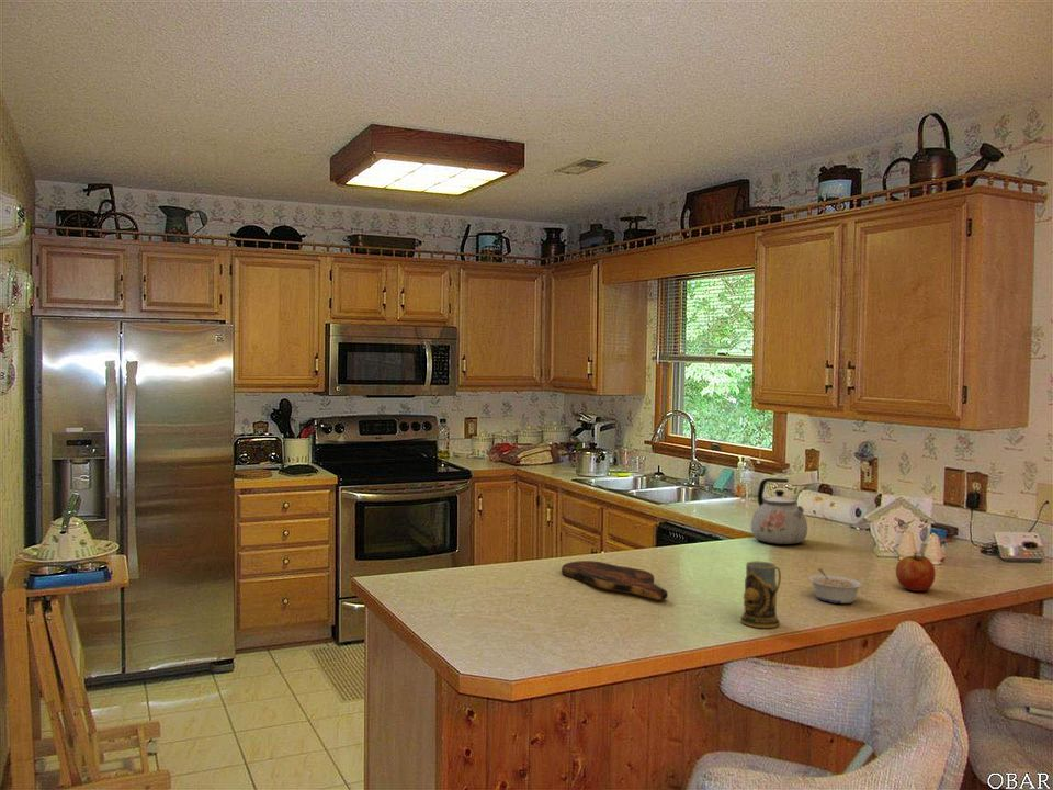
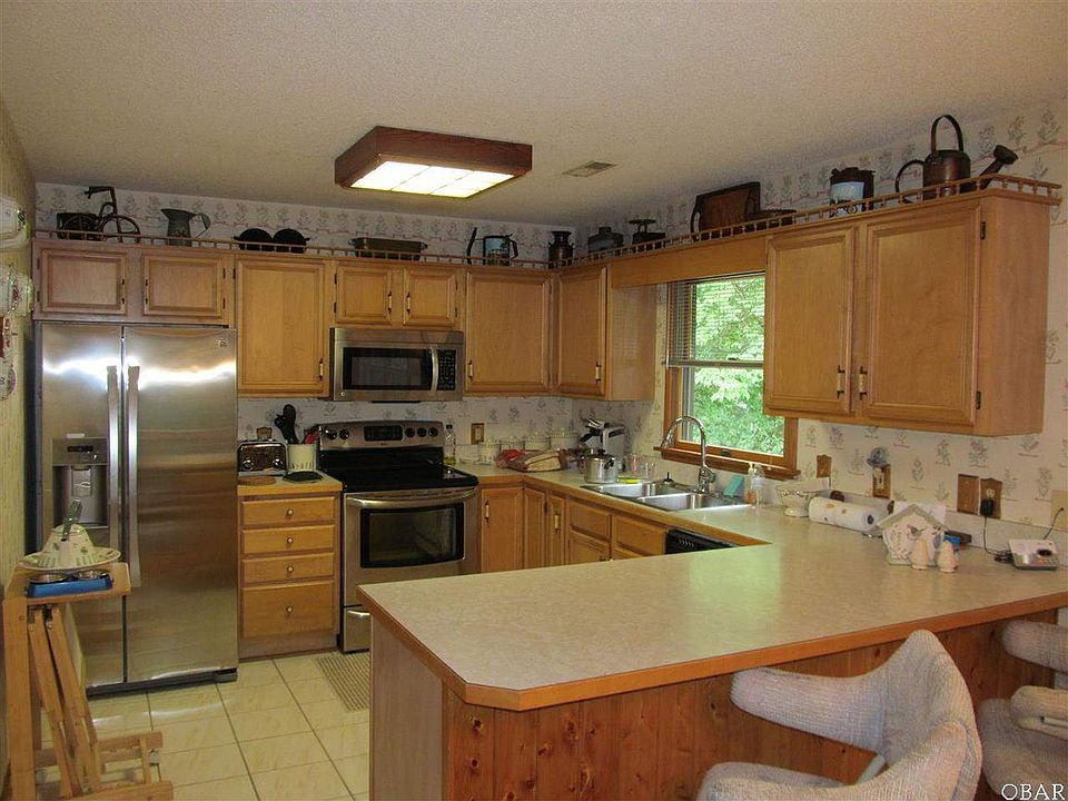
- cutting board (619, 578)
- mug (763, 591)
- kettle (780, 509)
- fruit (915, 571)
- legume (833, 587)
